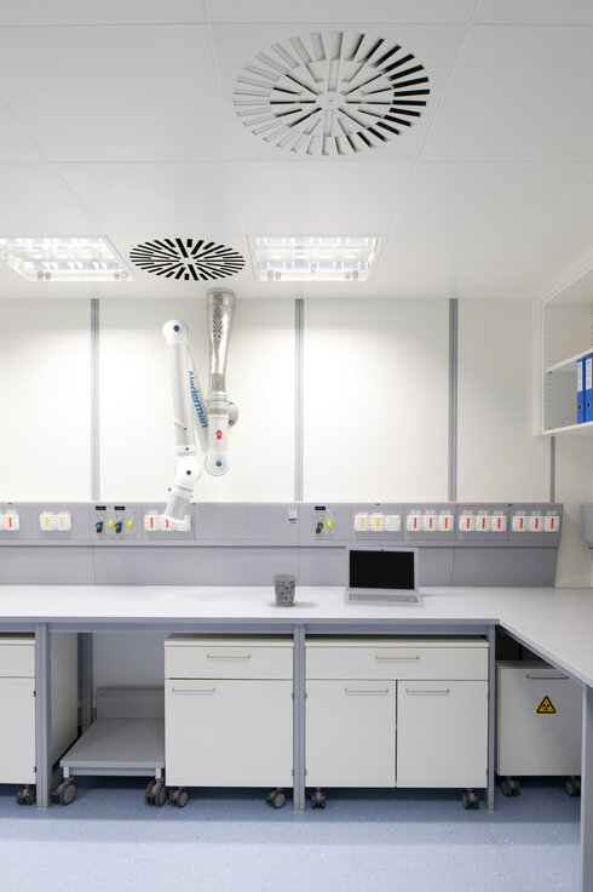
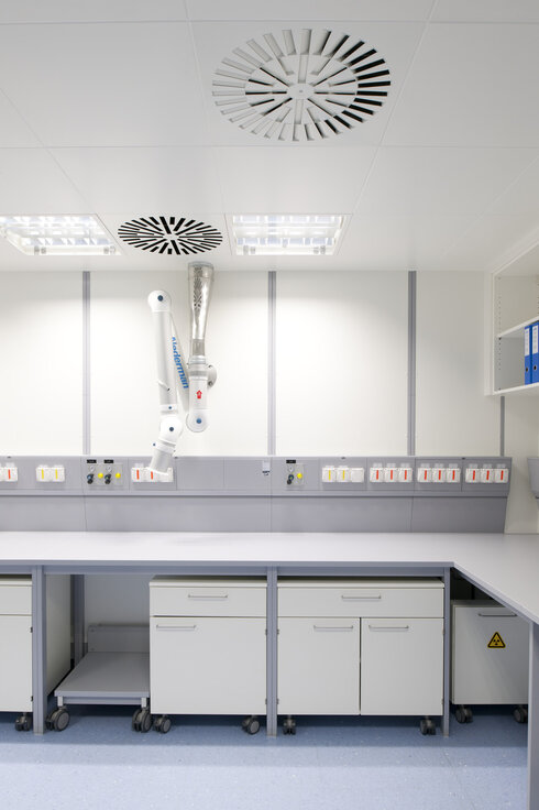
- laptop (382, 576)
- cup (284, 590)
